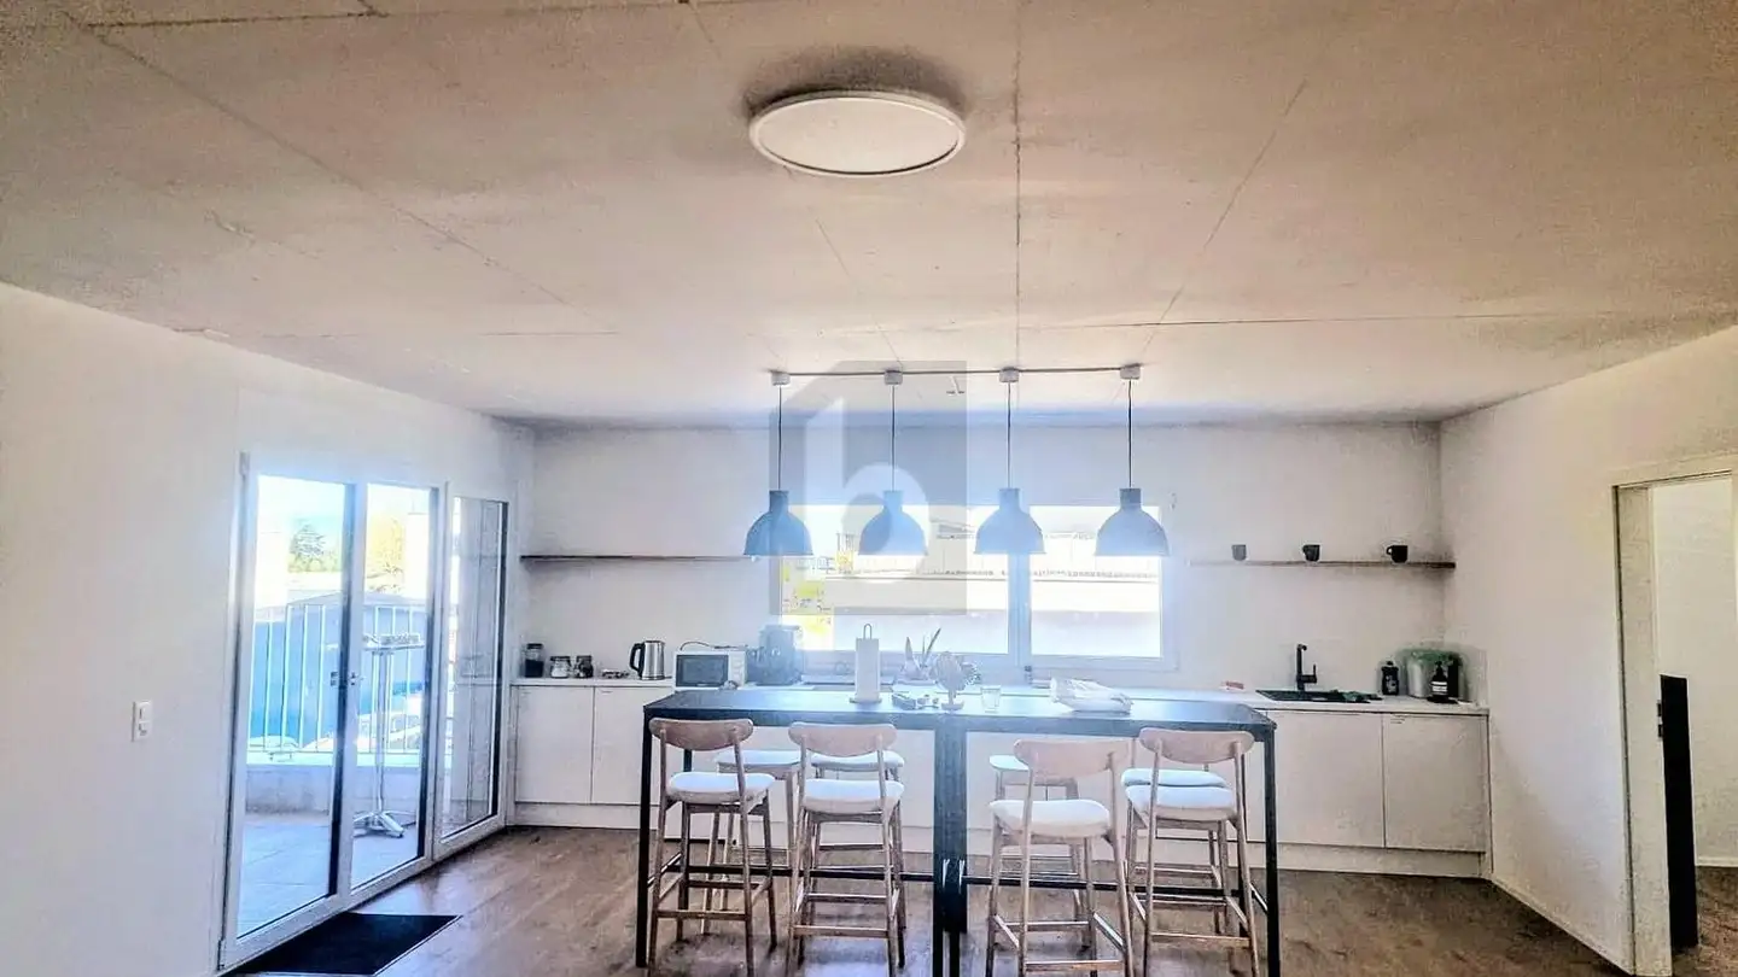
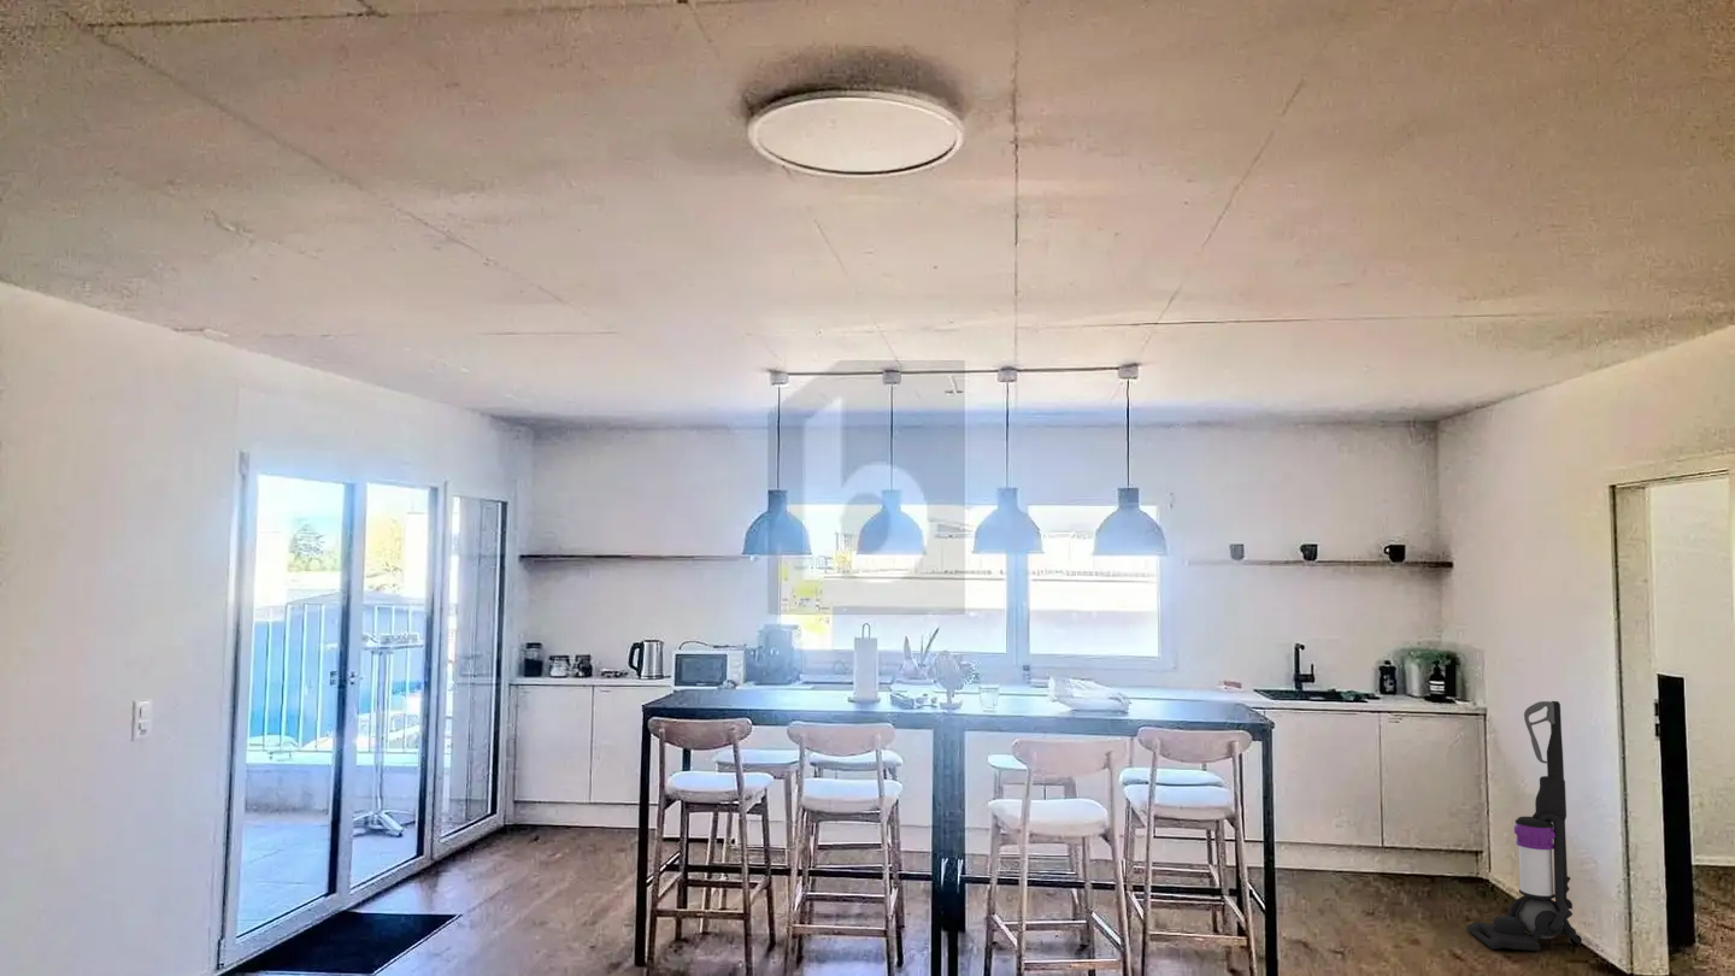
+ vacuum cleaner (1524, 821)
